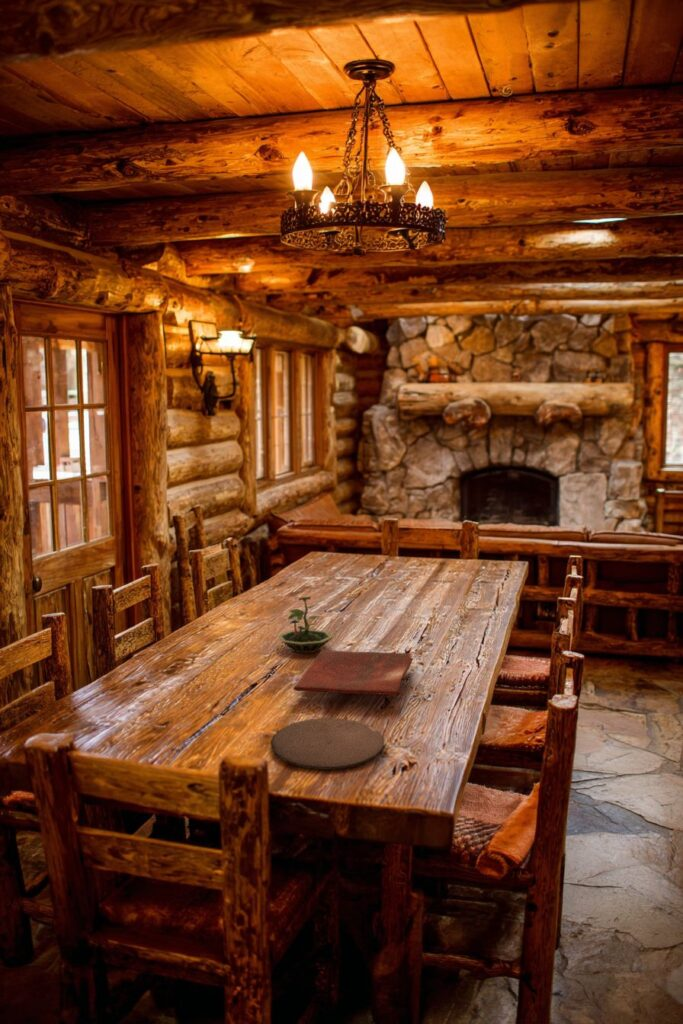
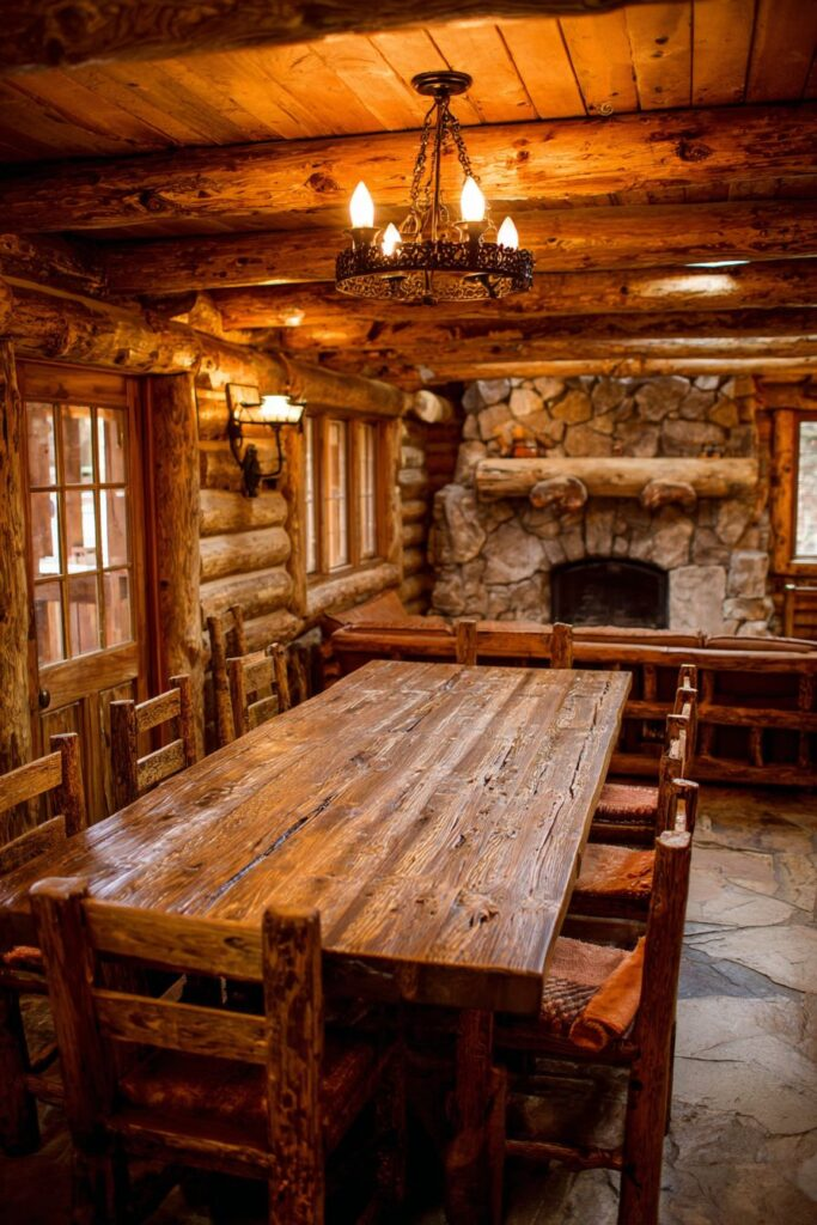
- terrarium (305, 606)
- plate (327, 742)
- cutting board (356, 678)
